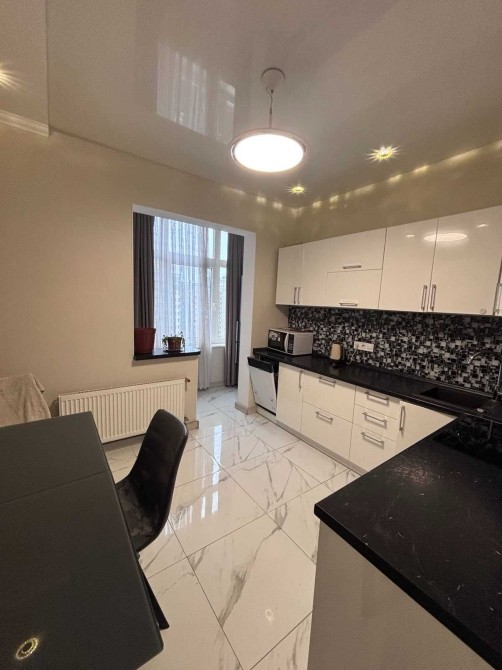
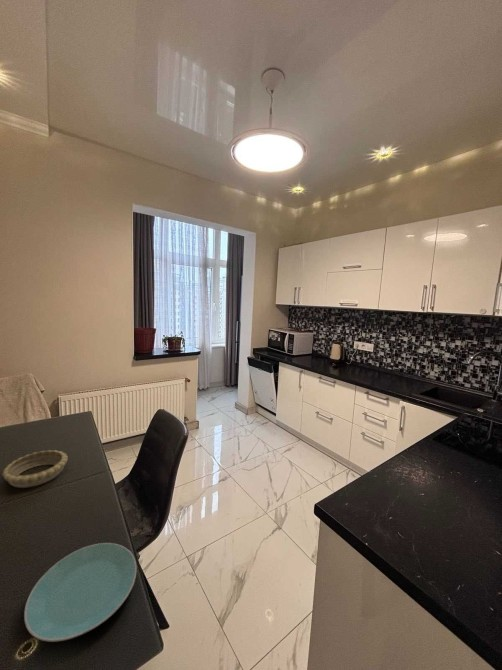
+ plate (85, 588)
+ decorative bowl (37, 465)
